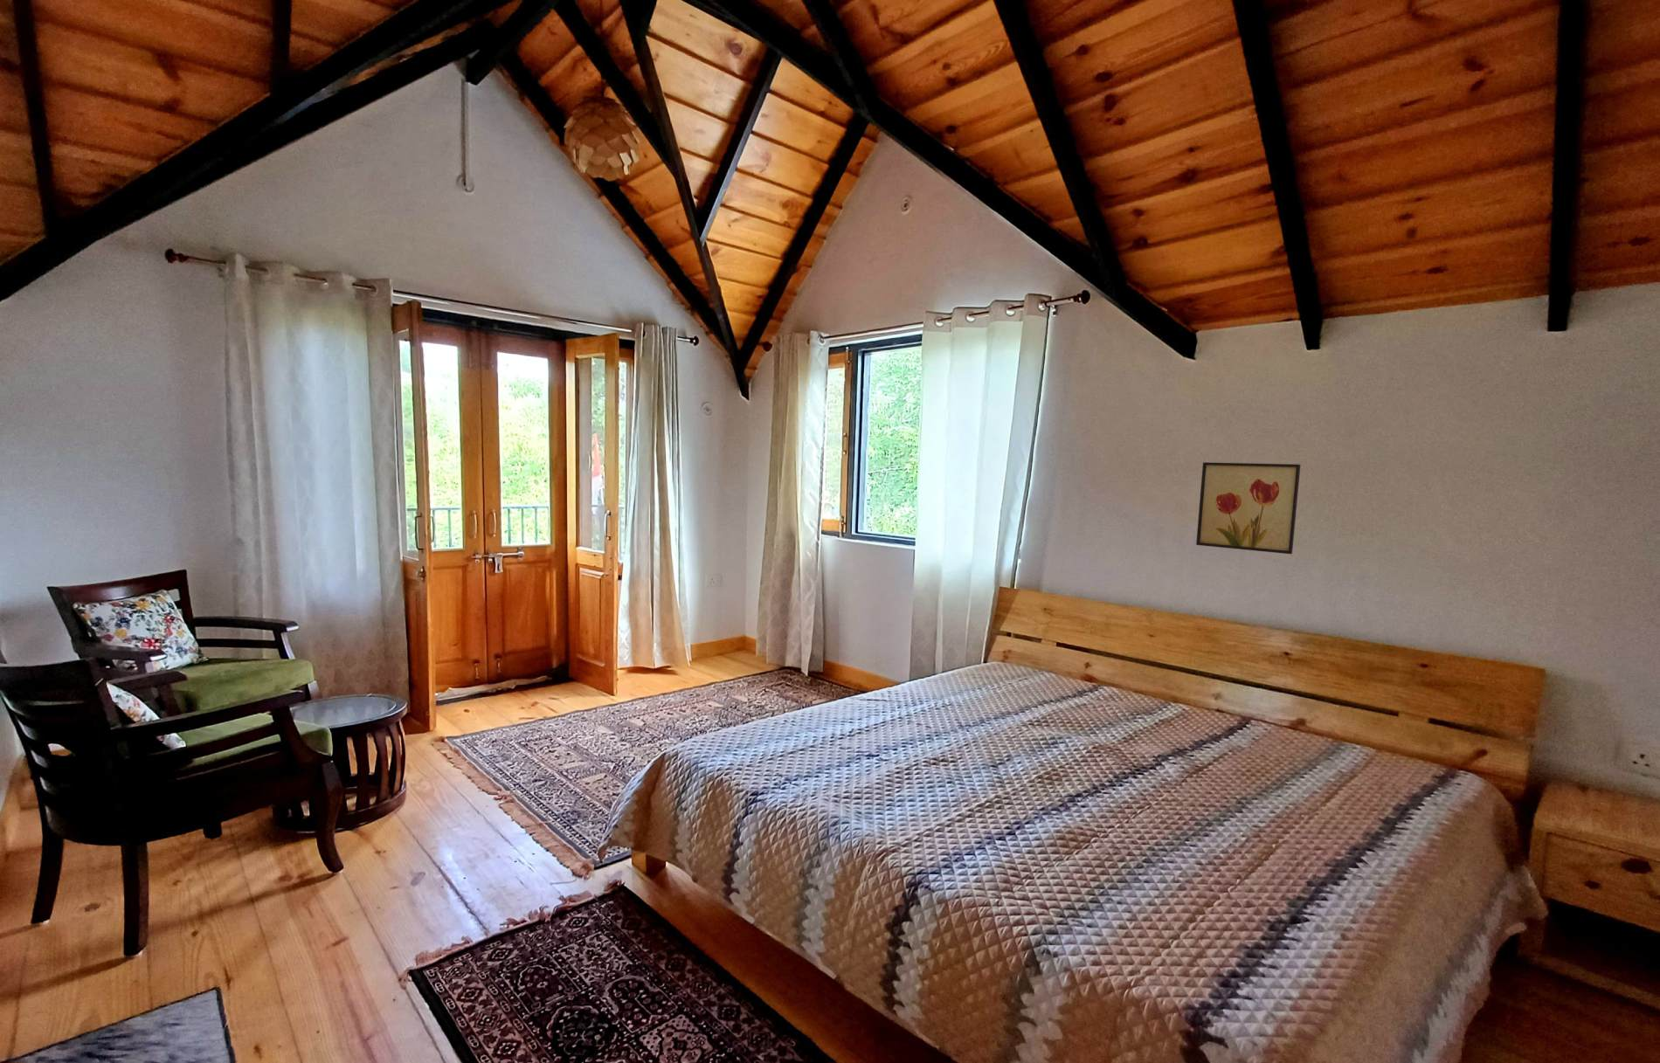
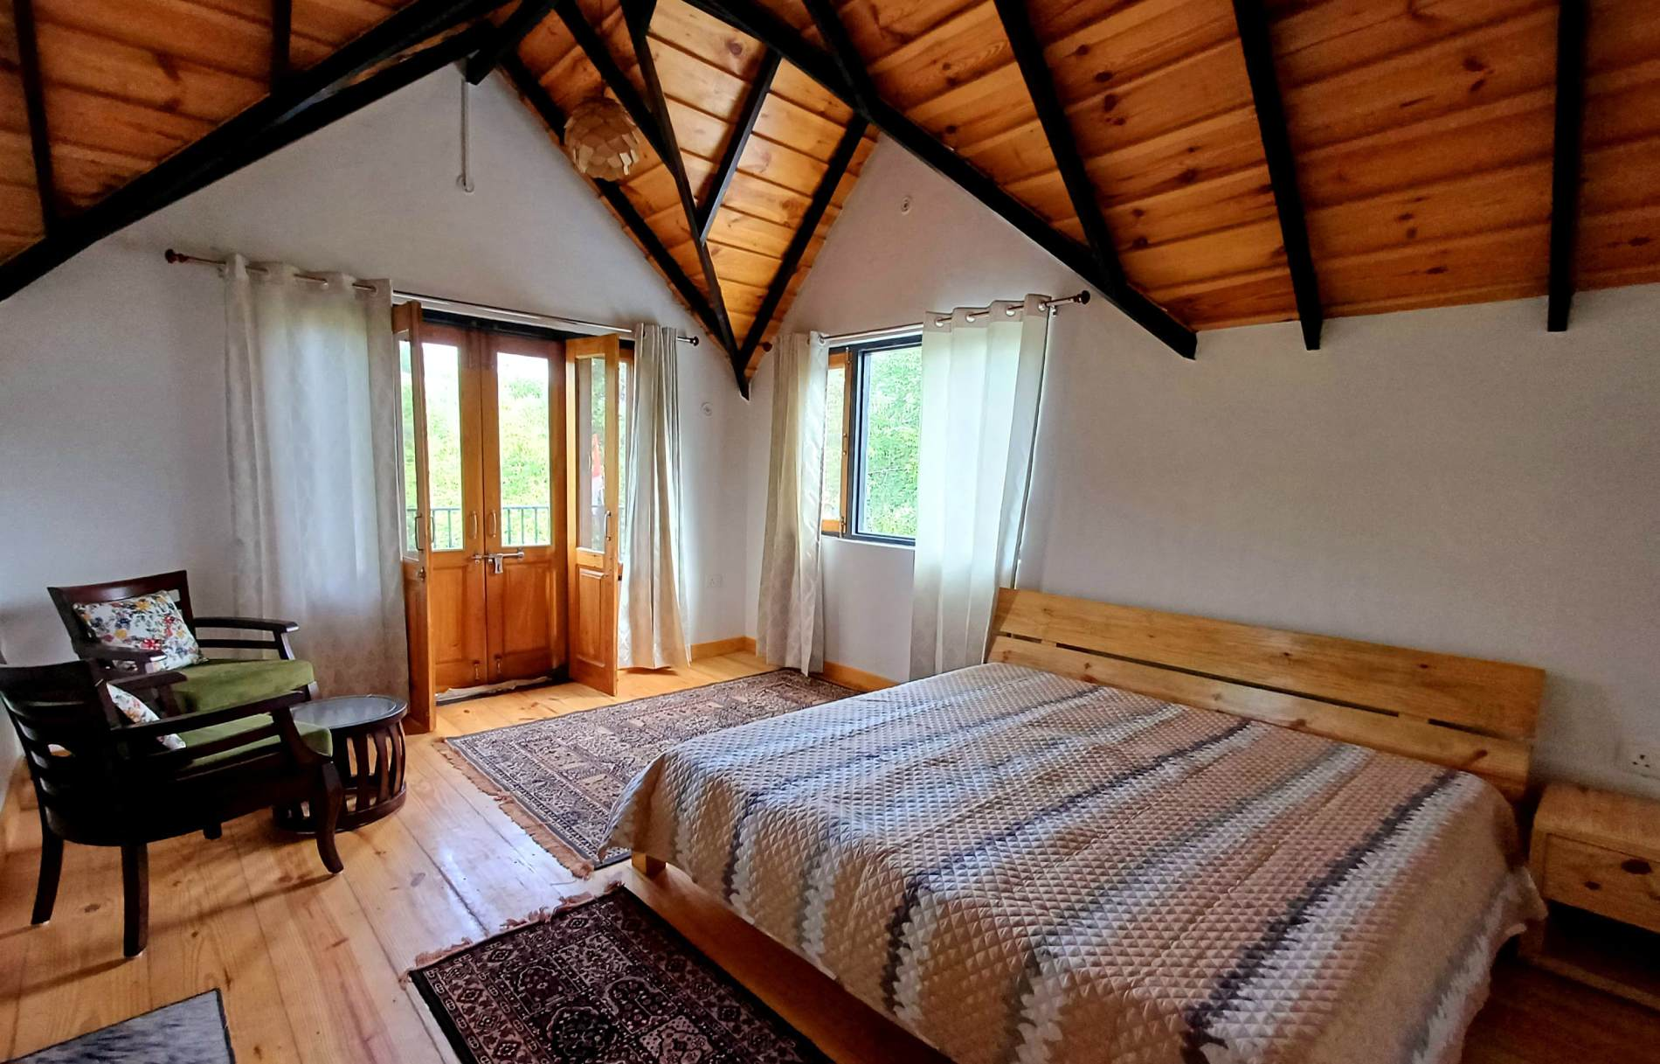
- wall art (1246, 505)
